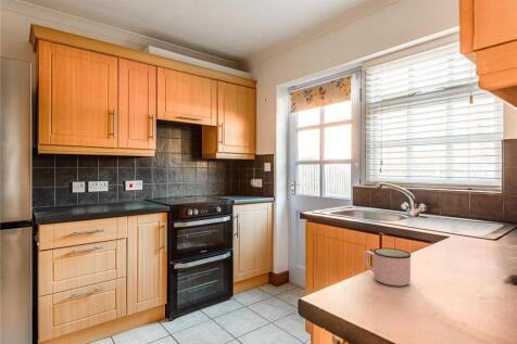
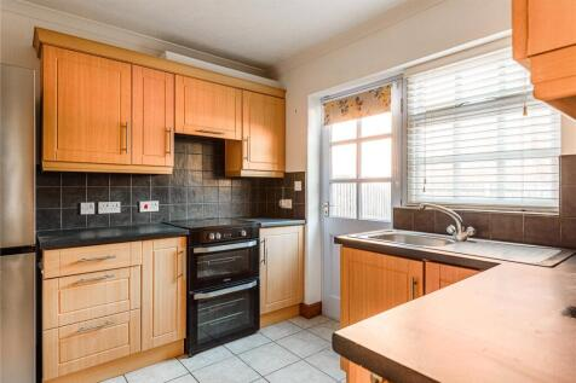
- mug (386, 265)
